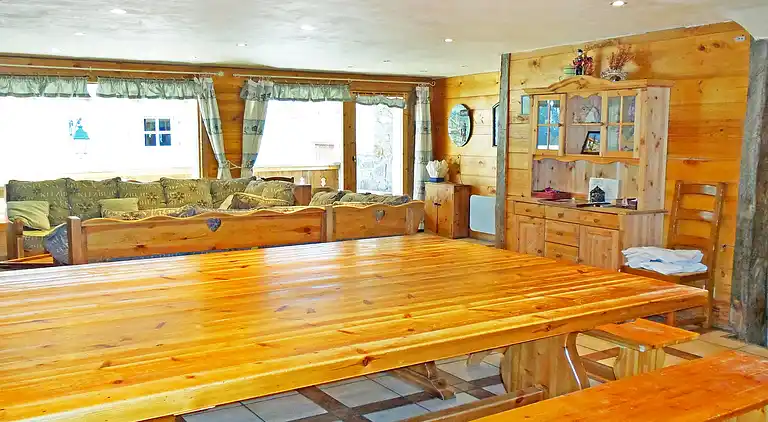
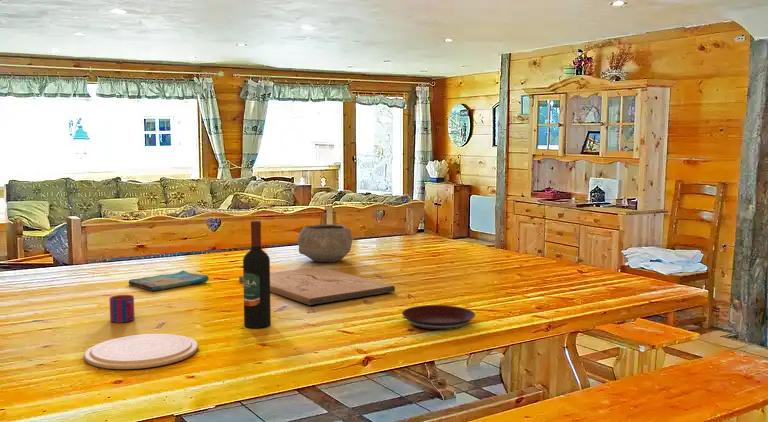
+ mug (124, 309)
+ bowl (325, 243)
+ plate (142, 349)
+ plate (438, 318)
+ cutting board (314, 283)
+ wine bottle (256, 273)
+ dish towel (169, 280)
